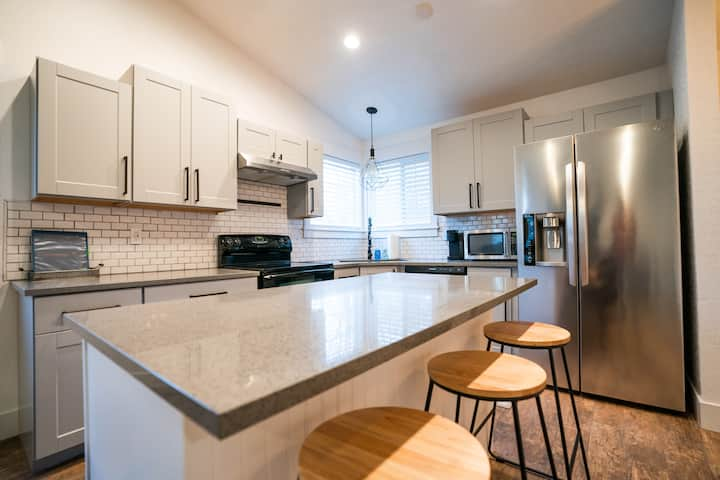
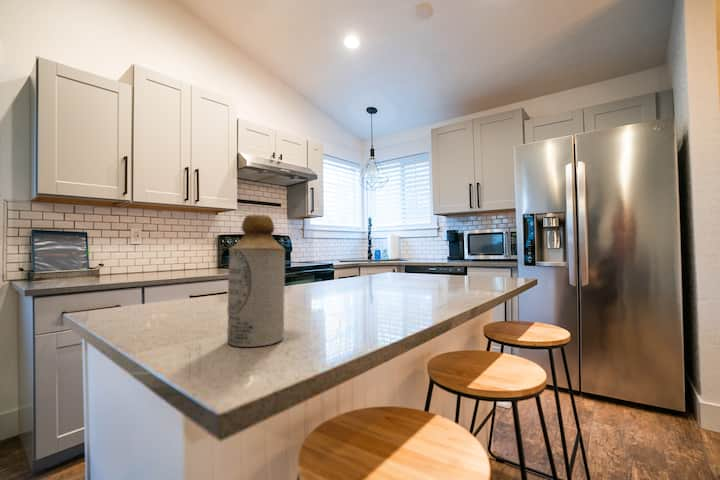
+ bottle (256, 276)
